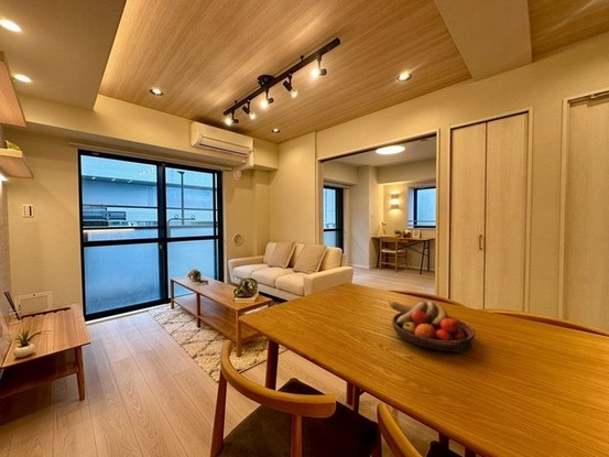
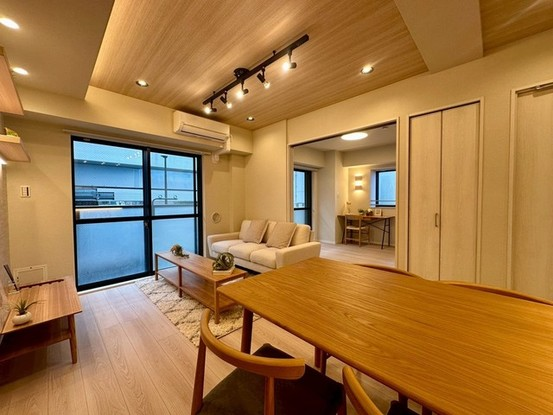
- fruit bowl (429, 320)
